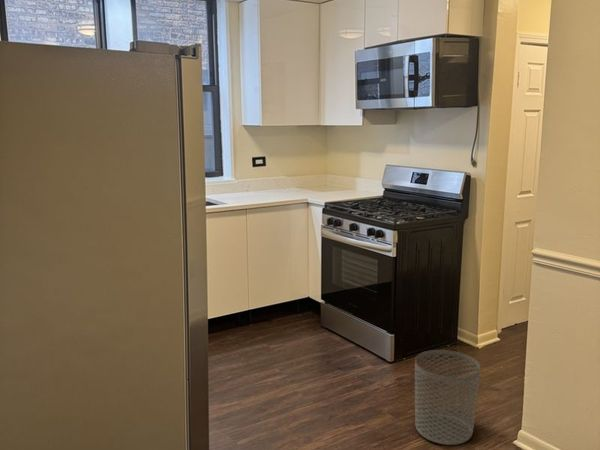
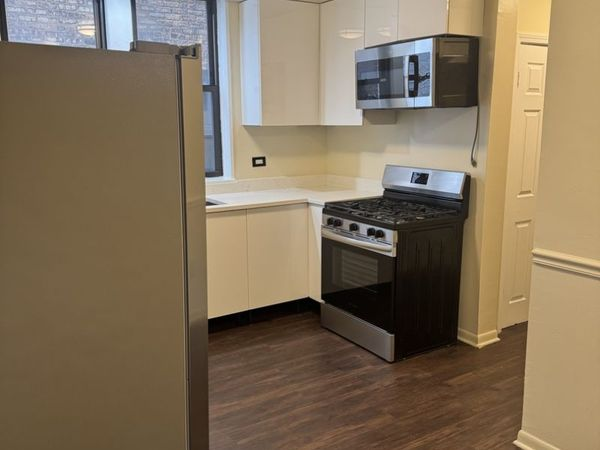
- waste bin (445, 396)
